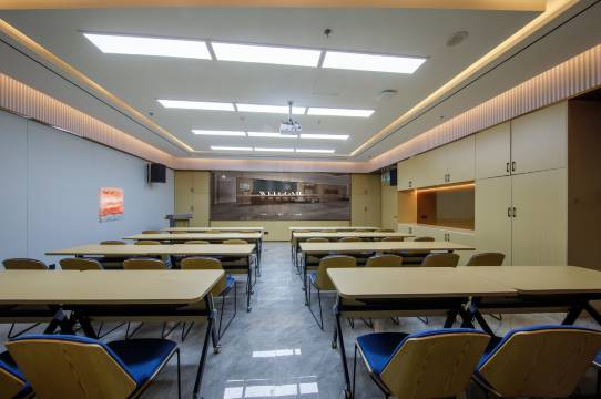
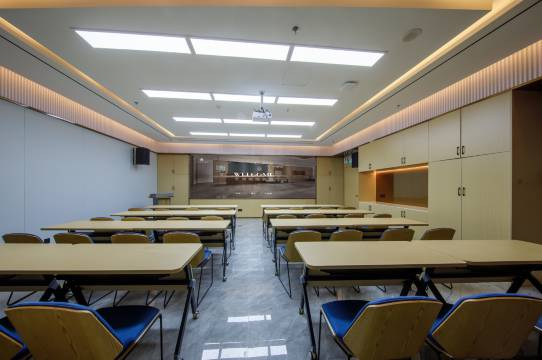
- wall art (111, 204)
